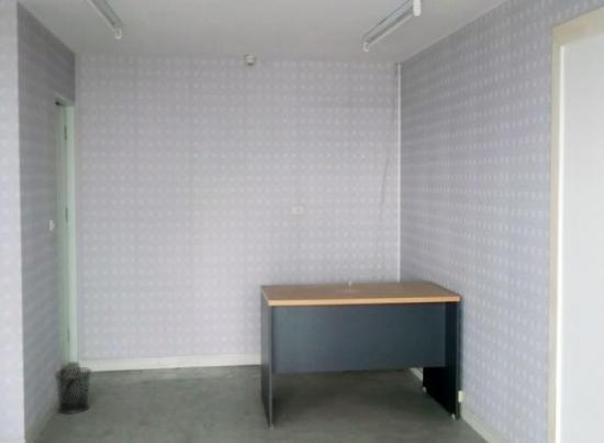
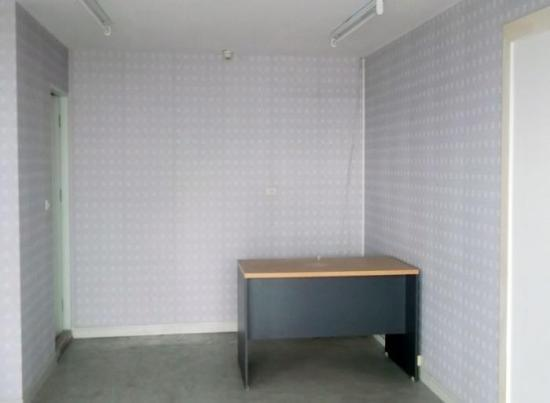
- waste bin (72, 389)
